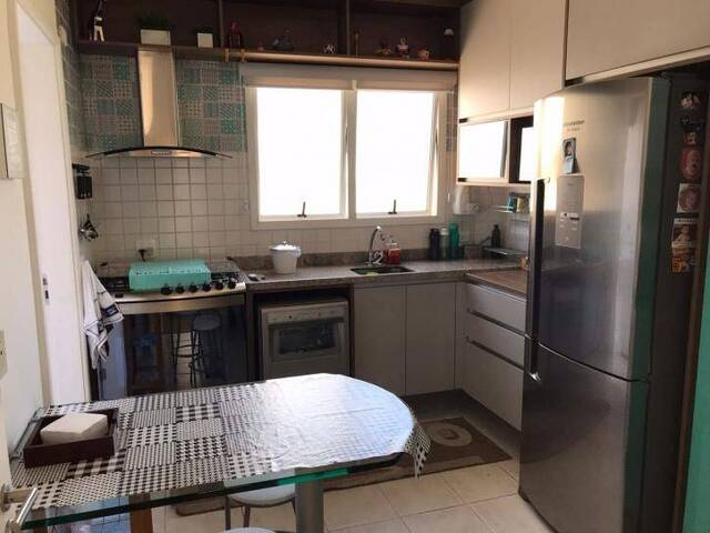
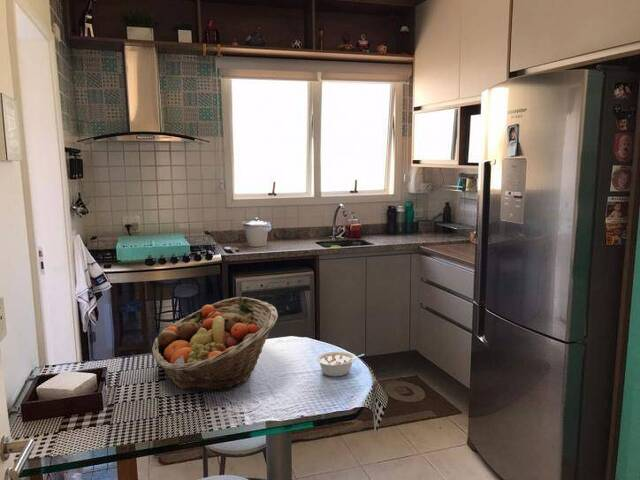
+ fruit basket (215, 340)
+ legume (337, 362)
